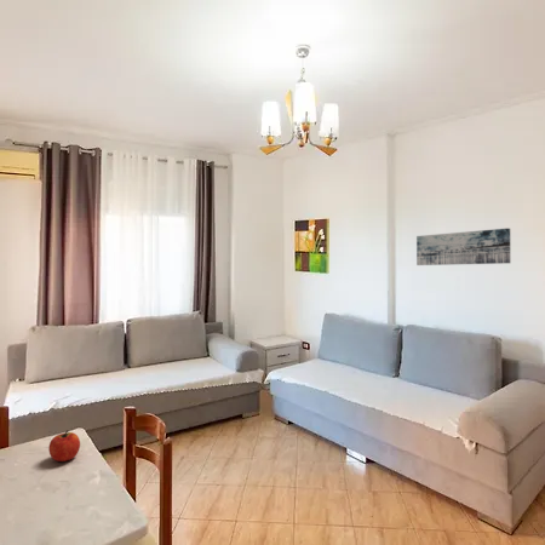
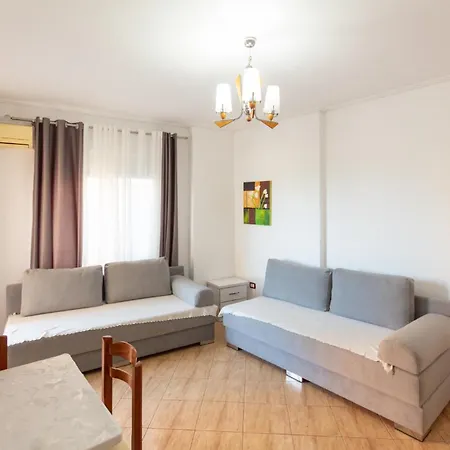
- apple (64, 444)
- wall art (459, 248)
